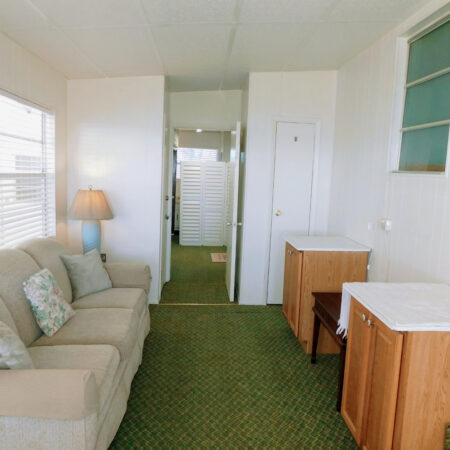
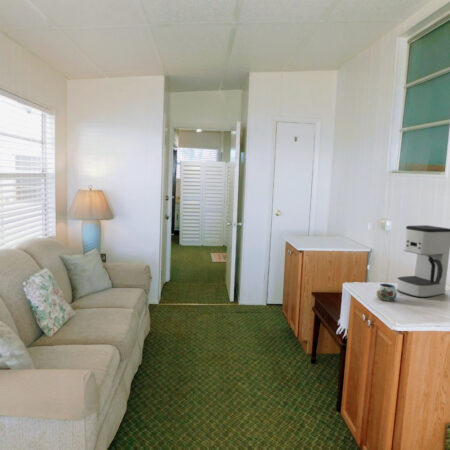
+ mug (386, 291)
+ coffee maker (424, 260)
